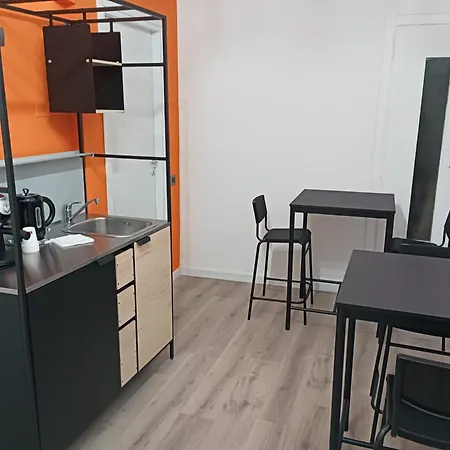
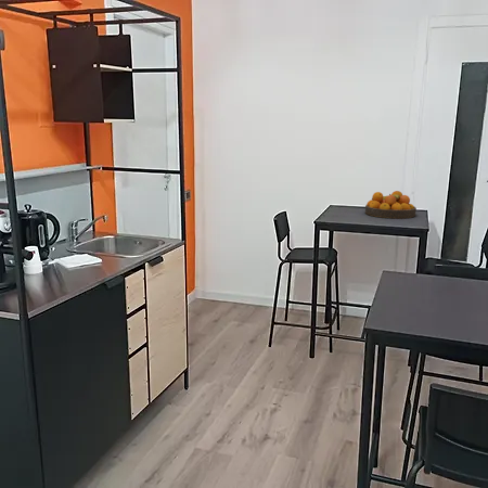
+ fruit bowl (390, 203)
